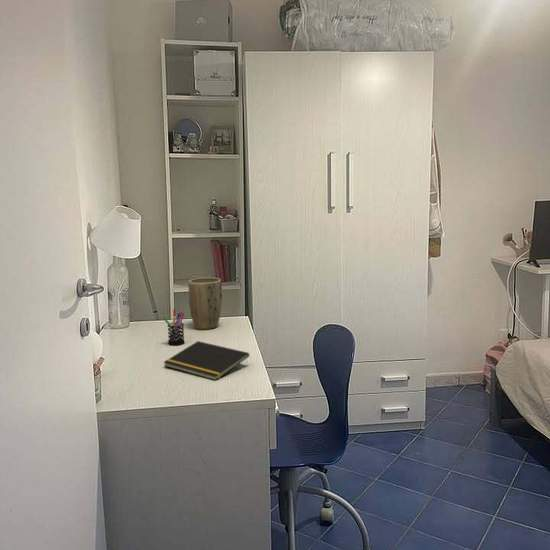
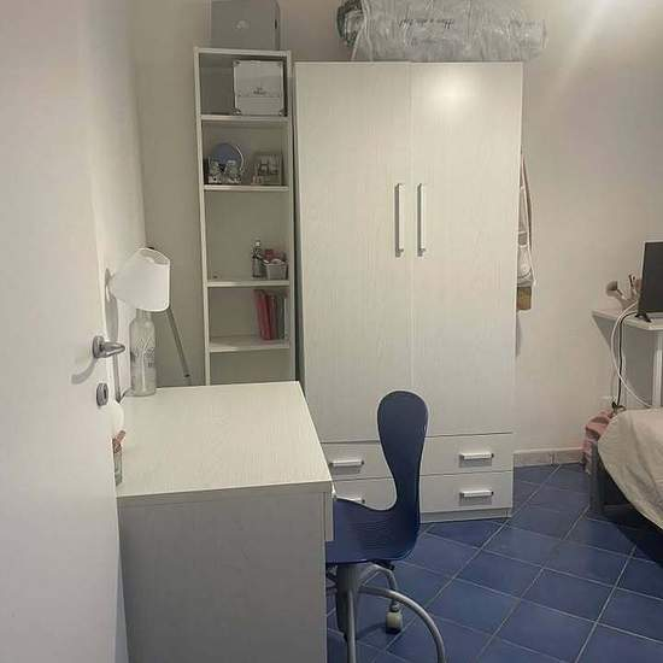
- notepad (206, 359)
- plant pot (205, 303)
- pen holder (173, 326)
